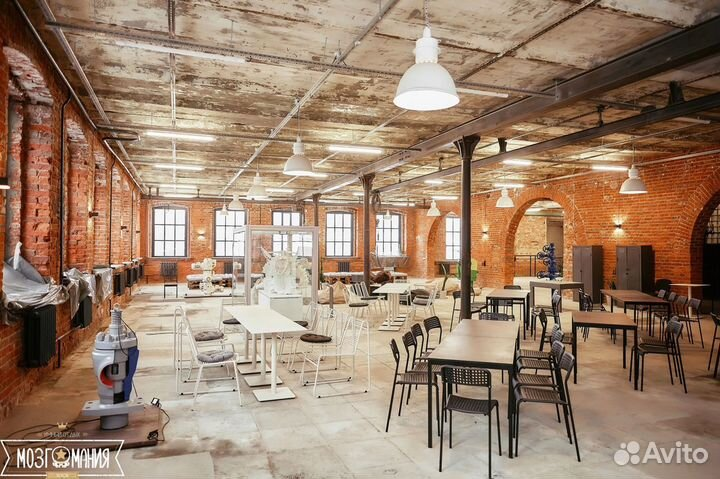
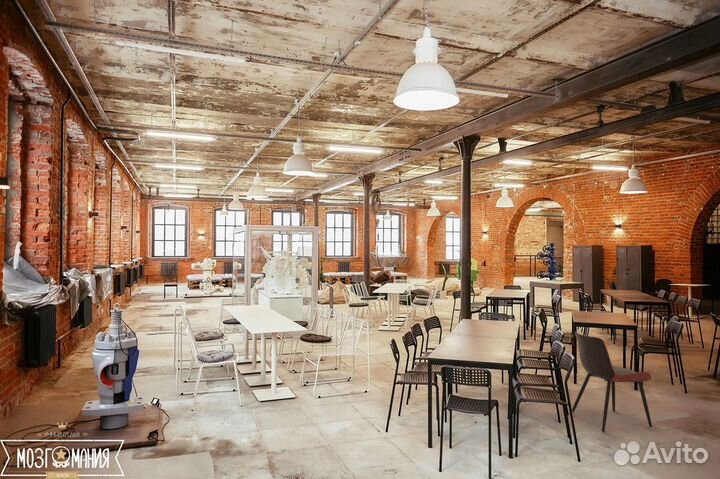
+ dining chair (609, 377)
